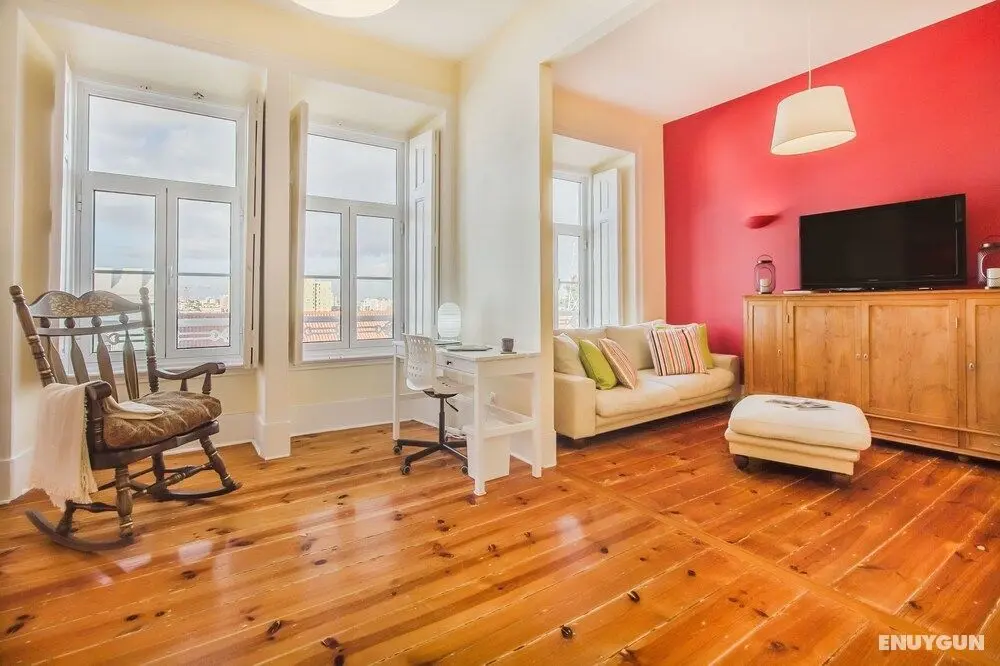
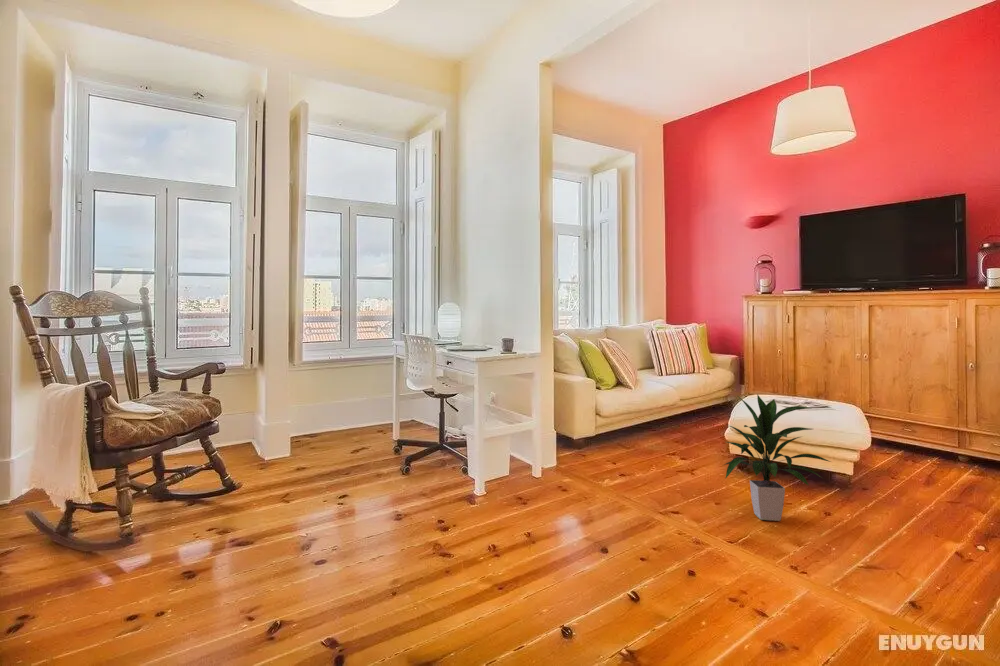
+ indoor plant (768, 454)
